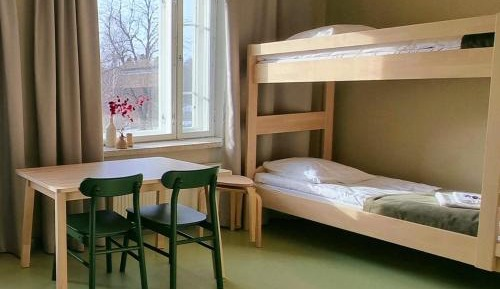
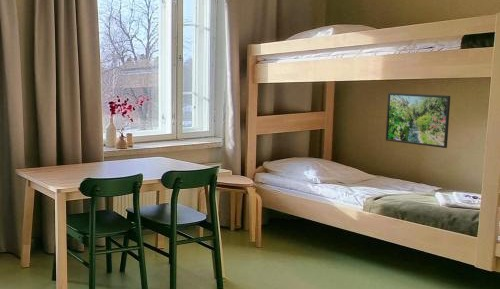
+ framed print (416, 119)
